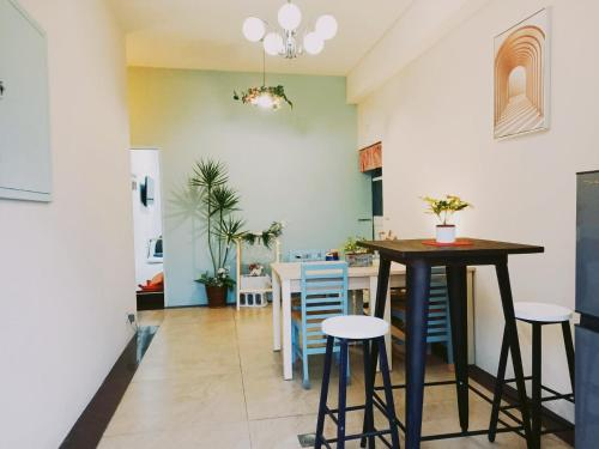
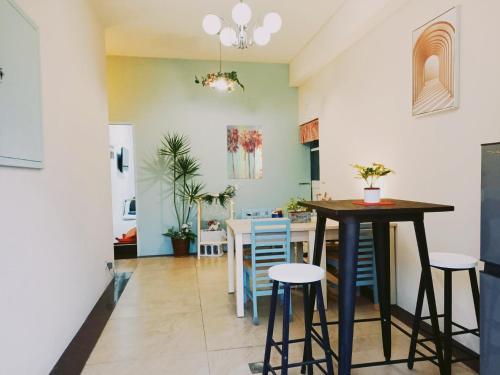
+ wall art (244, 152)
